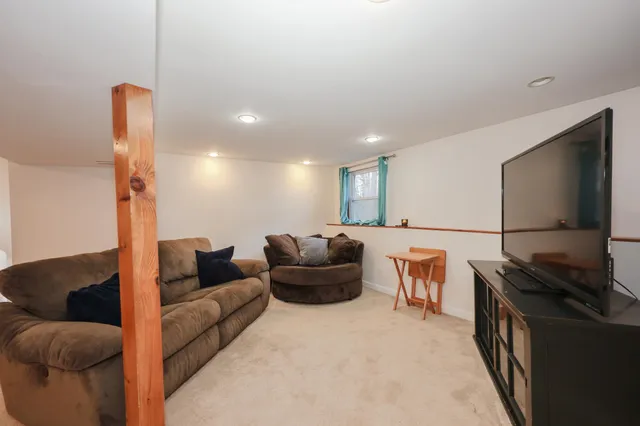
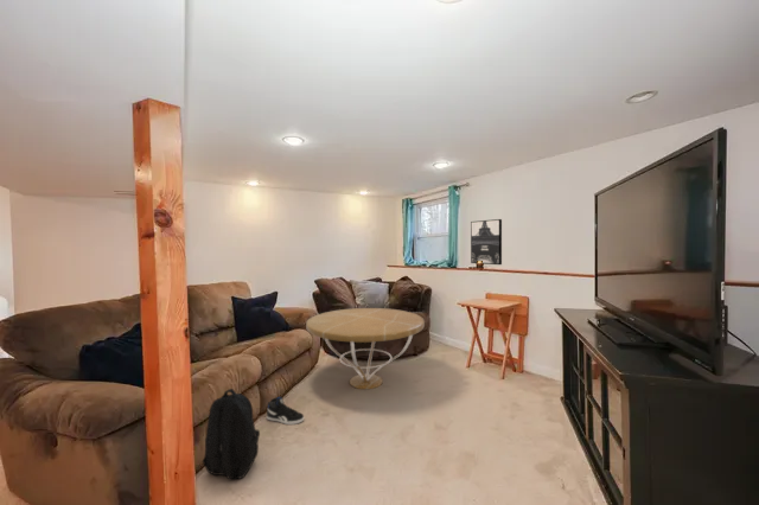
+ coffee table (365, 349)
+ sneaker (283, 409)
+ wall art (485, 242)
+ backpack (231, 428)
